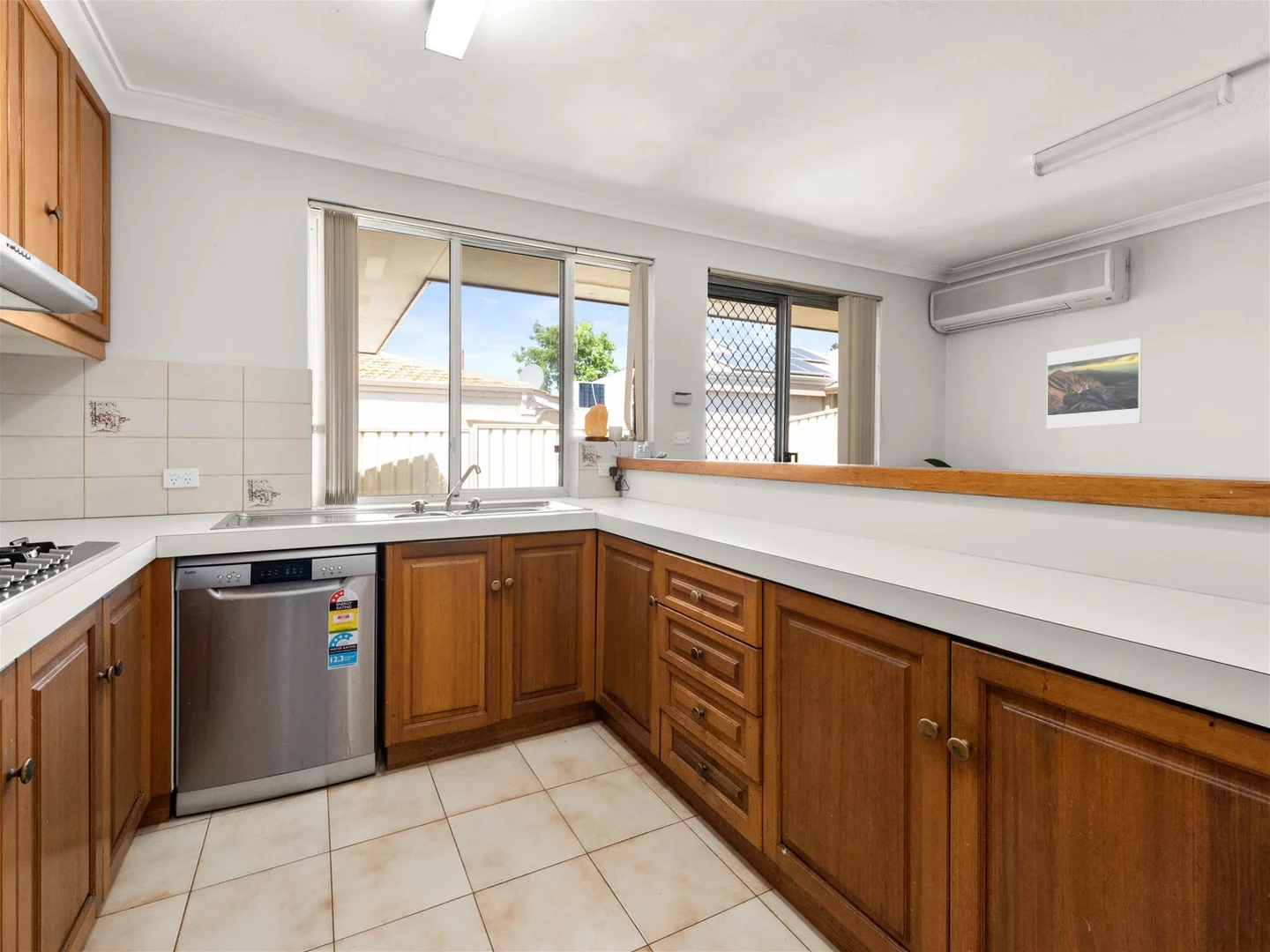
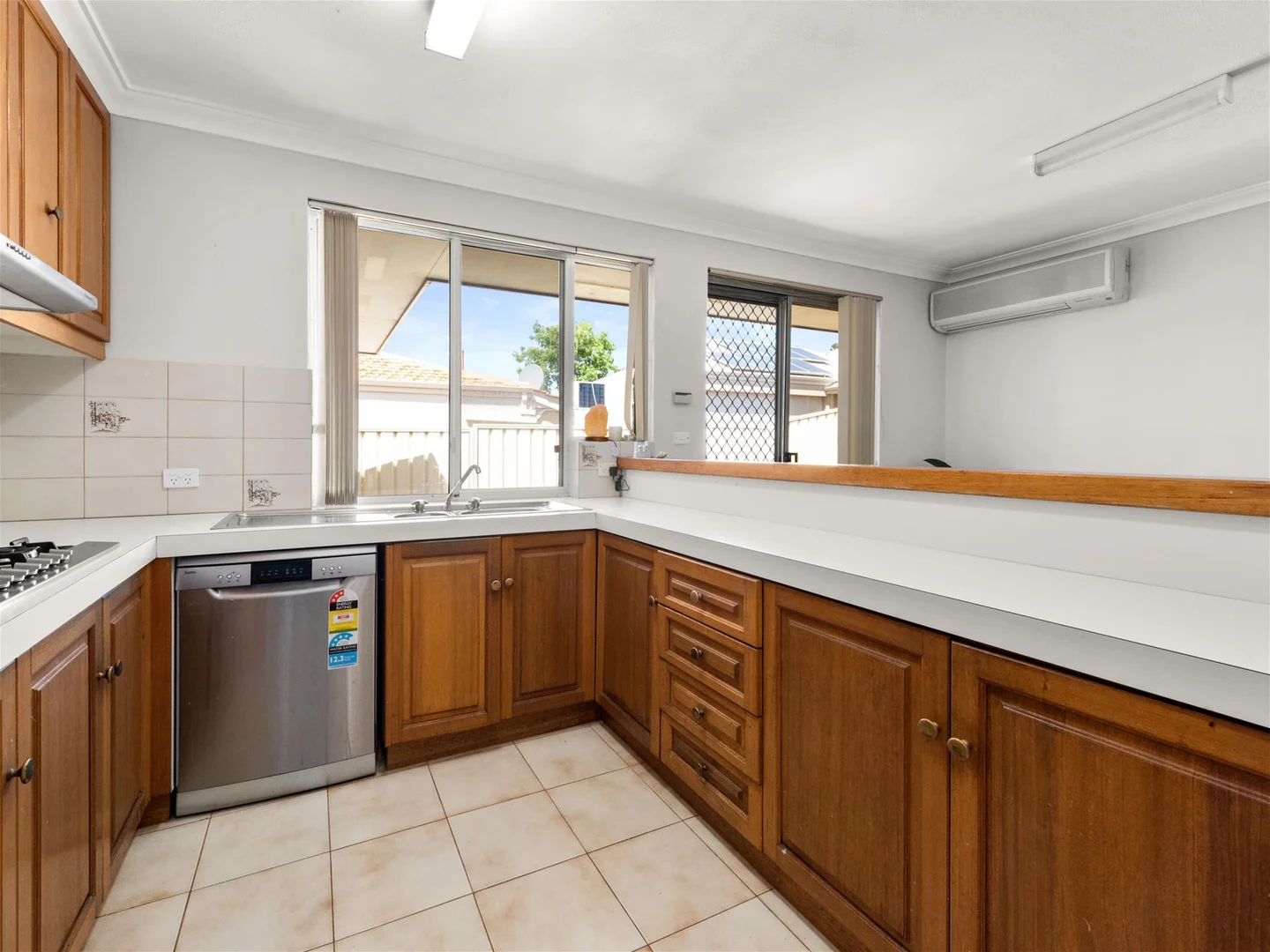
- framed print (1091, 385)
